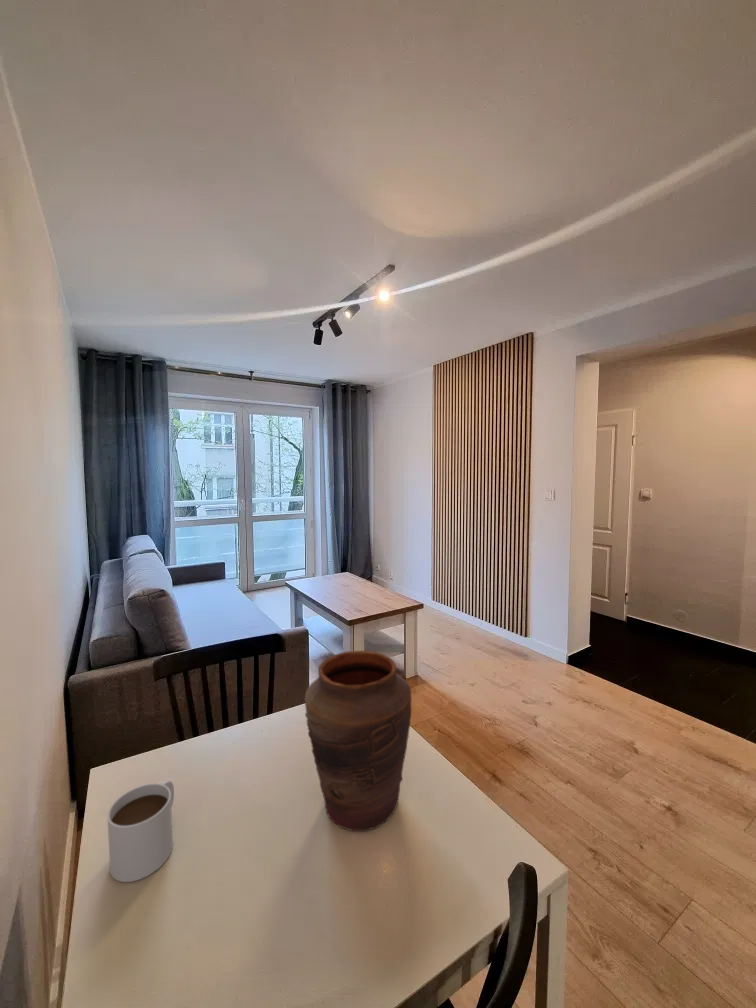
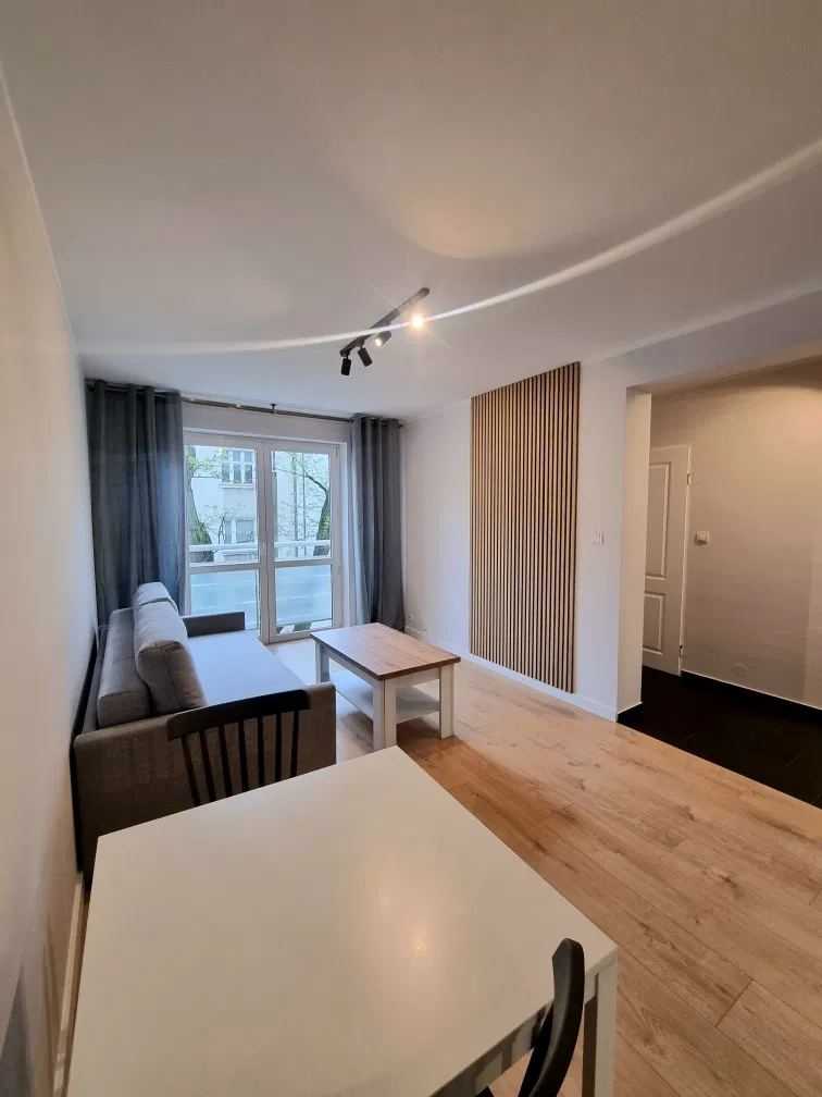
- mug (149, 819)
- vase (359, 734)
